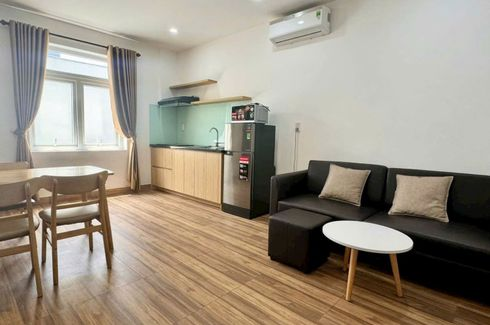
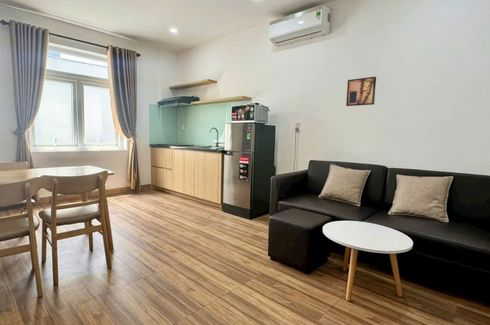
+ wall art (360, 91)
